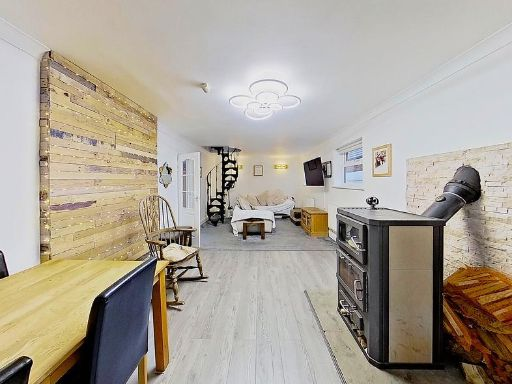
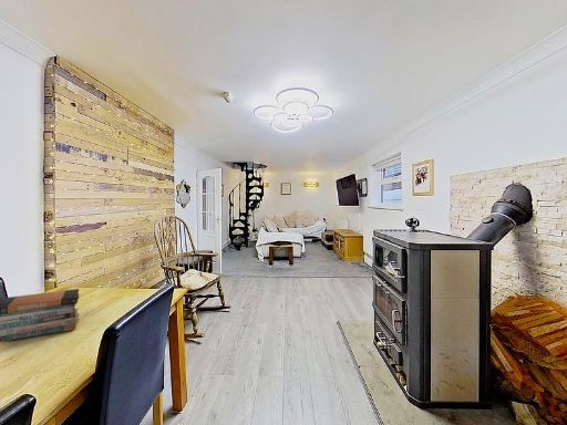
+ book stack (40, 313)
